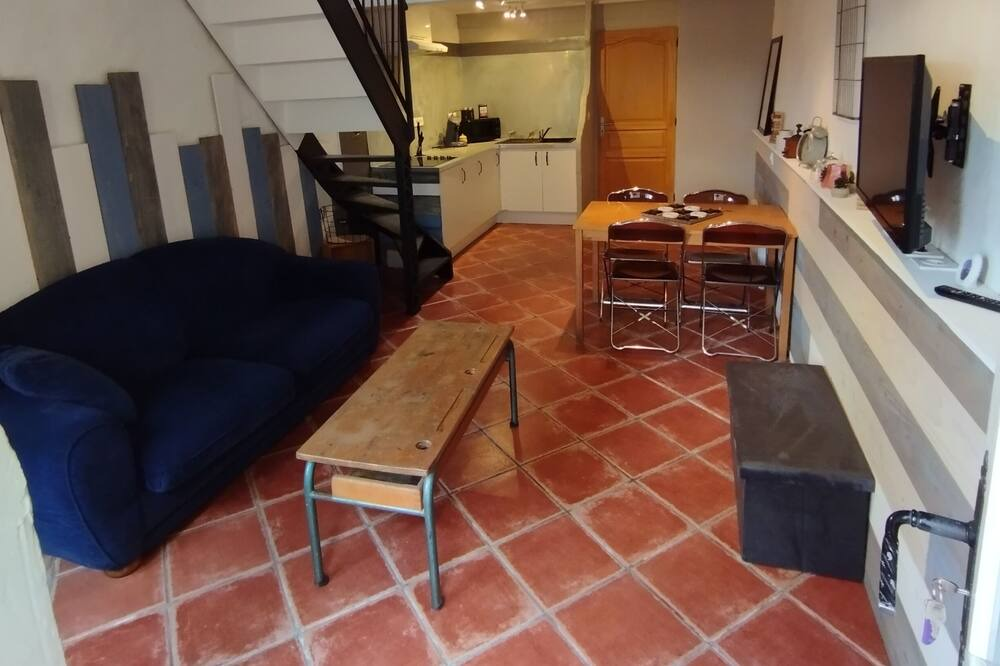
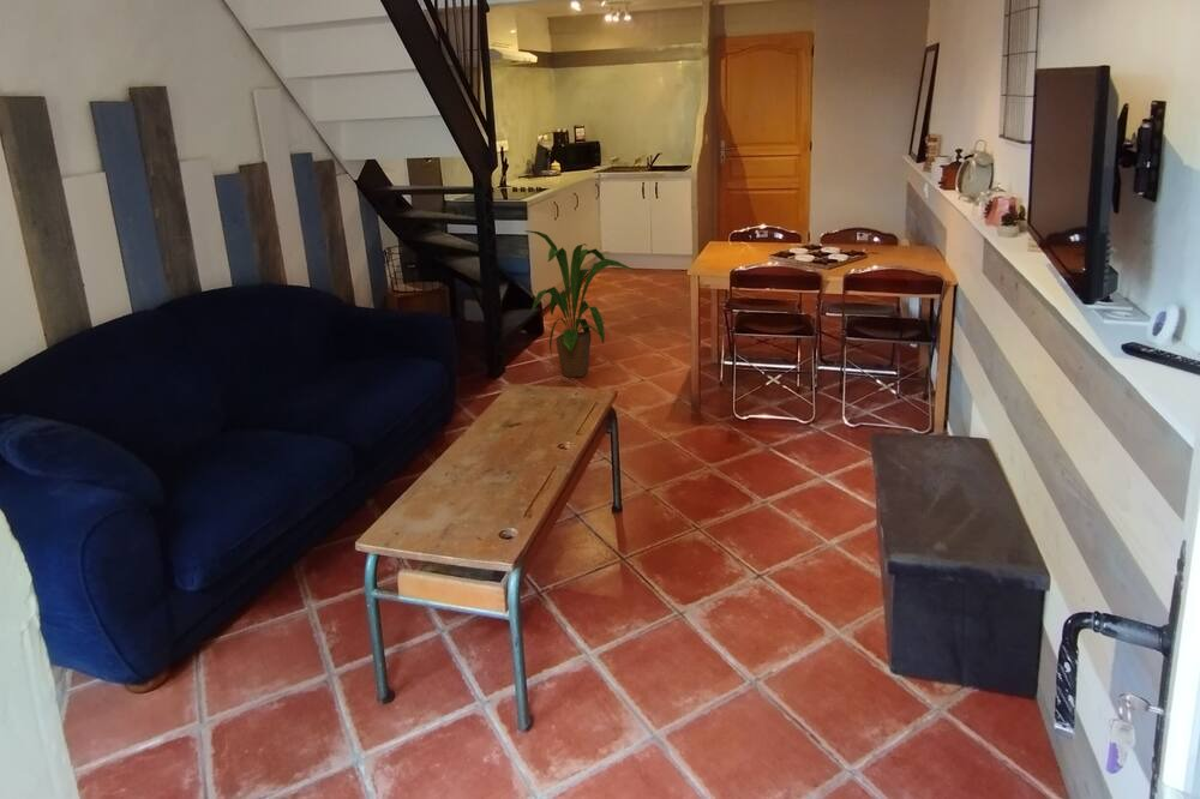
+ house plant (582, 302)
